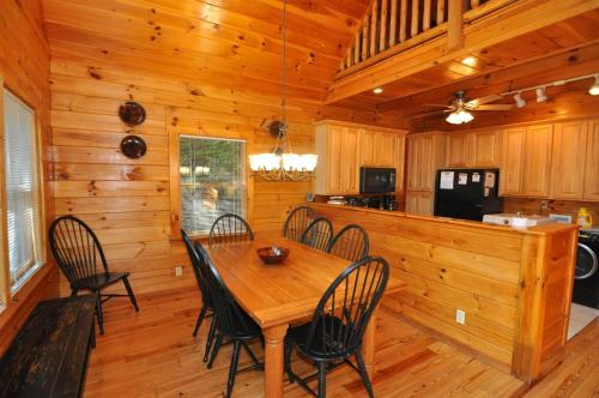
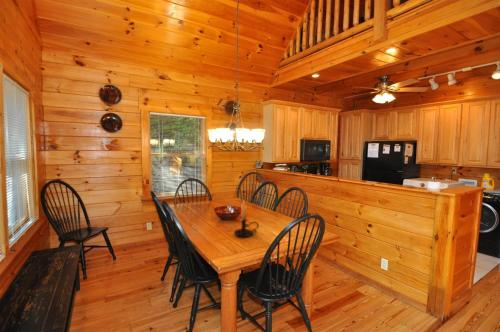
+ candle holder (246, 216)
